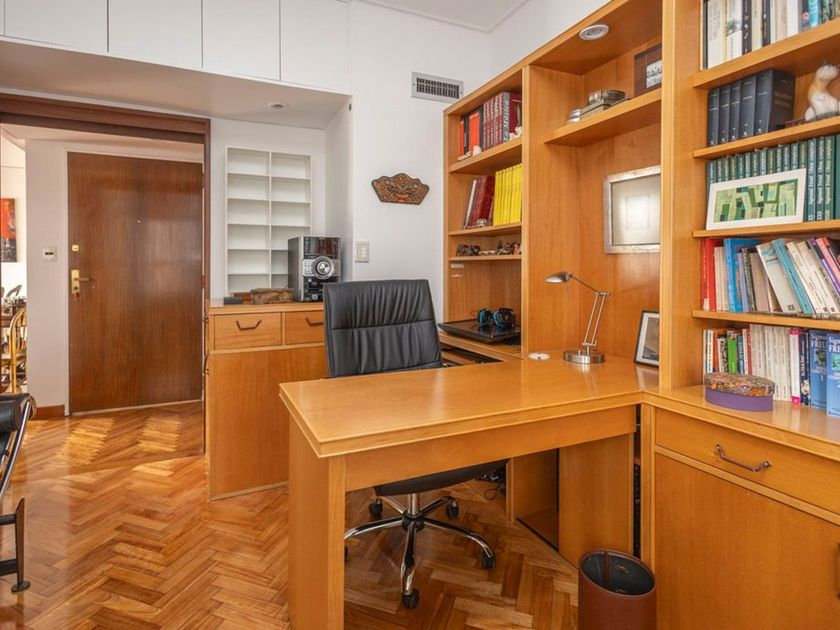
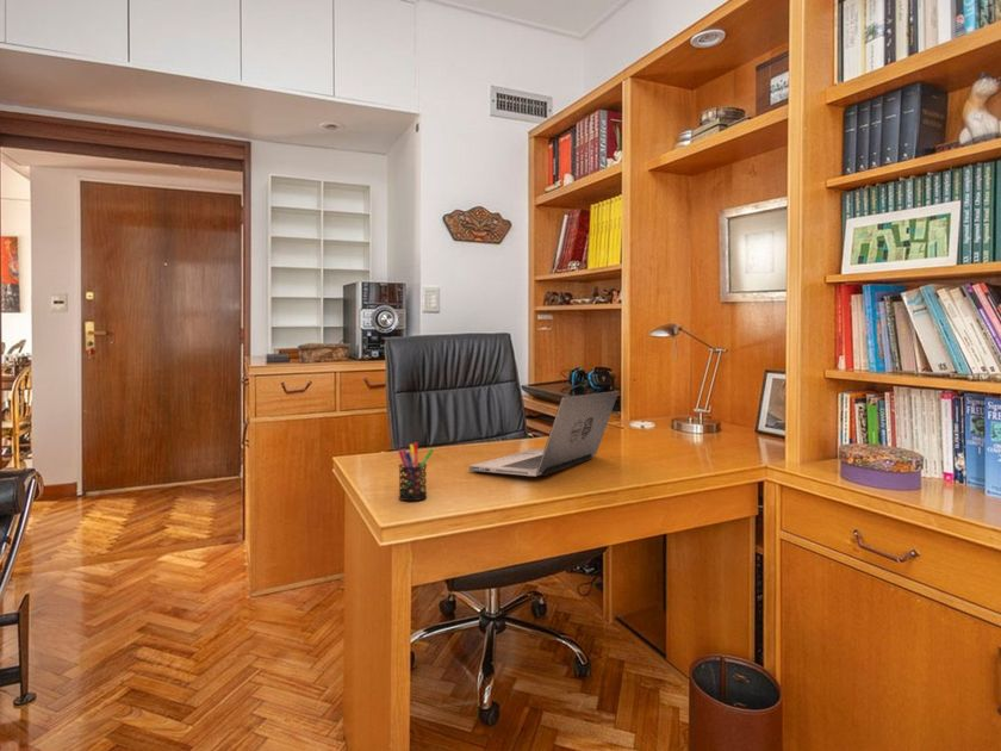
+ pen holder (416, 468)
+ laptop (551, 429)
